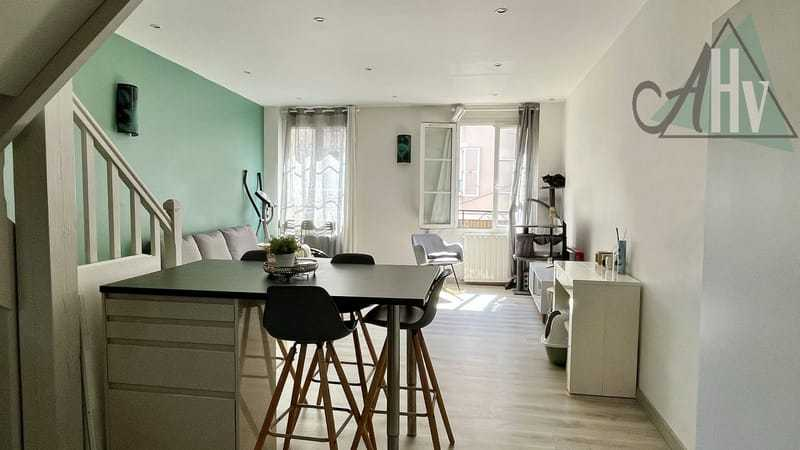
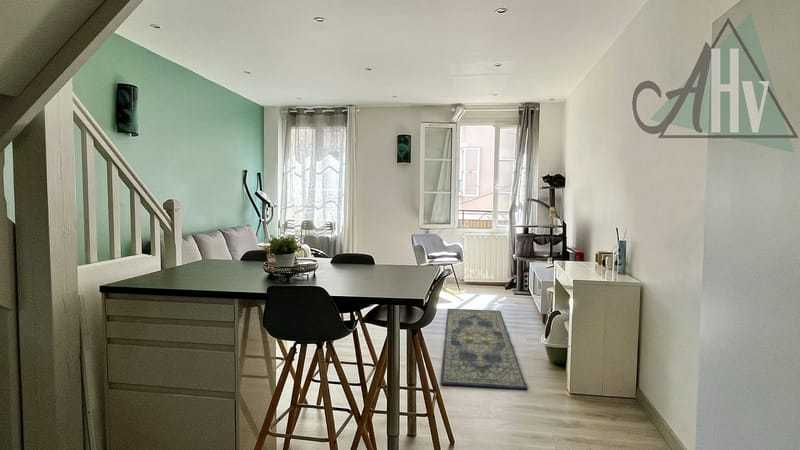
+ rug (477, 338)
